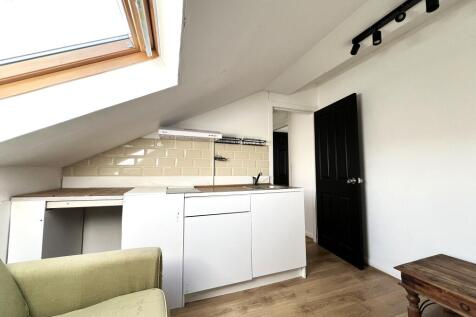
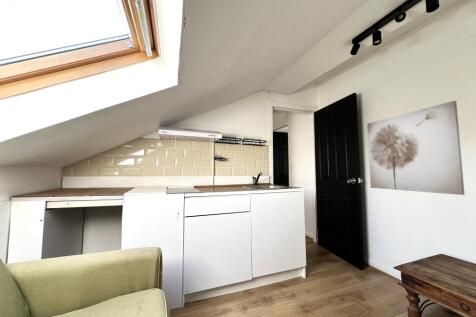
+ wall art (405, 151)
